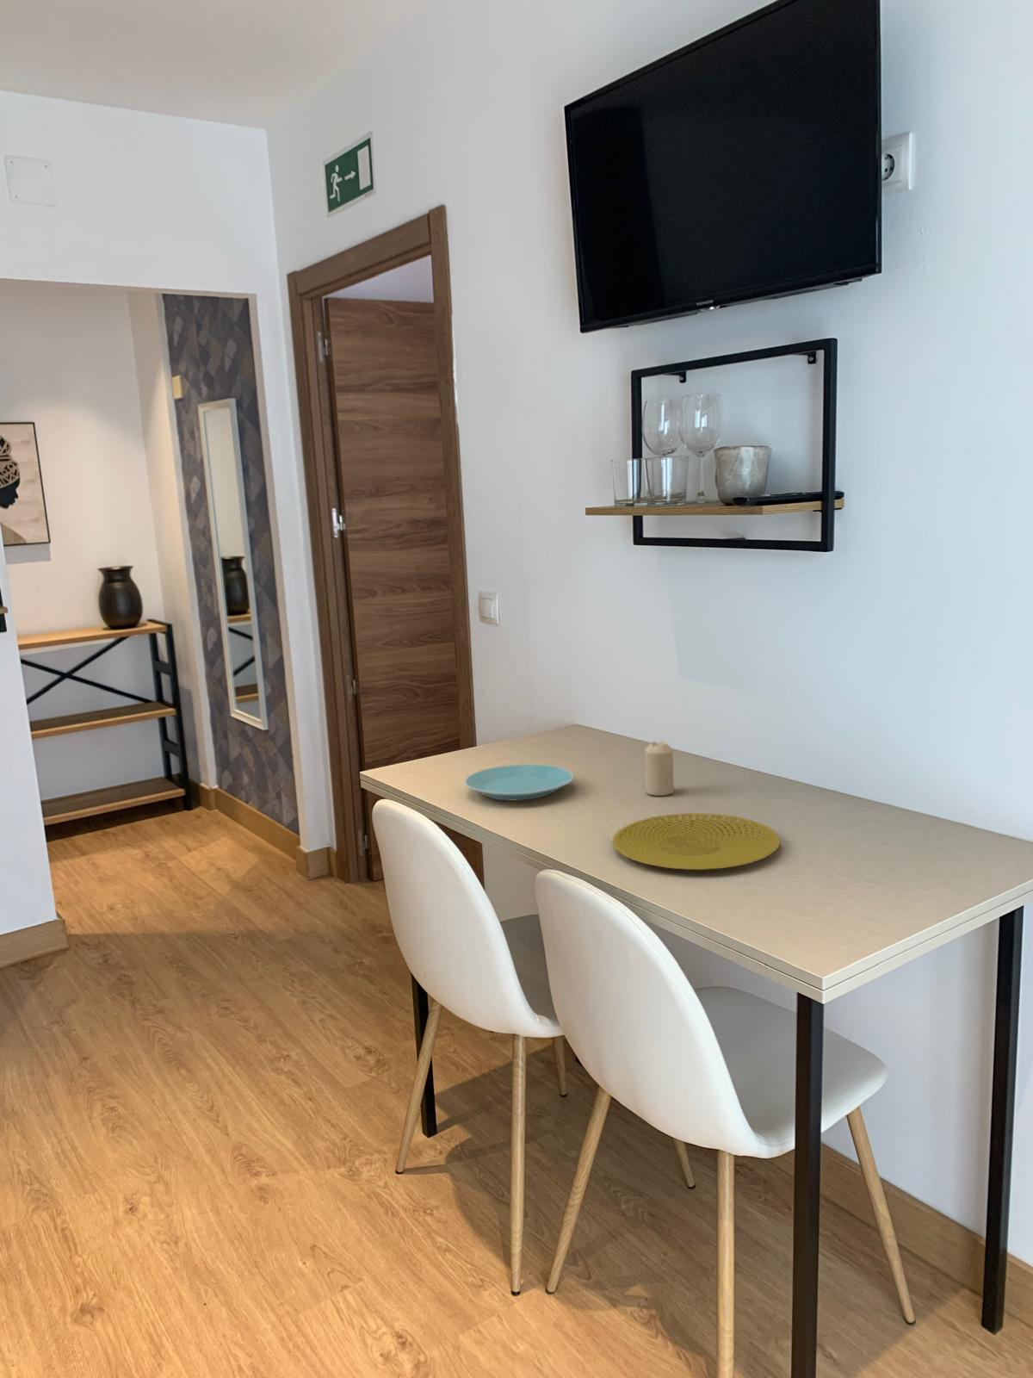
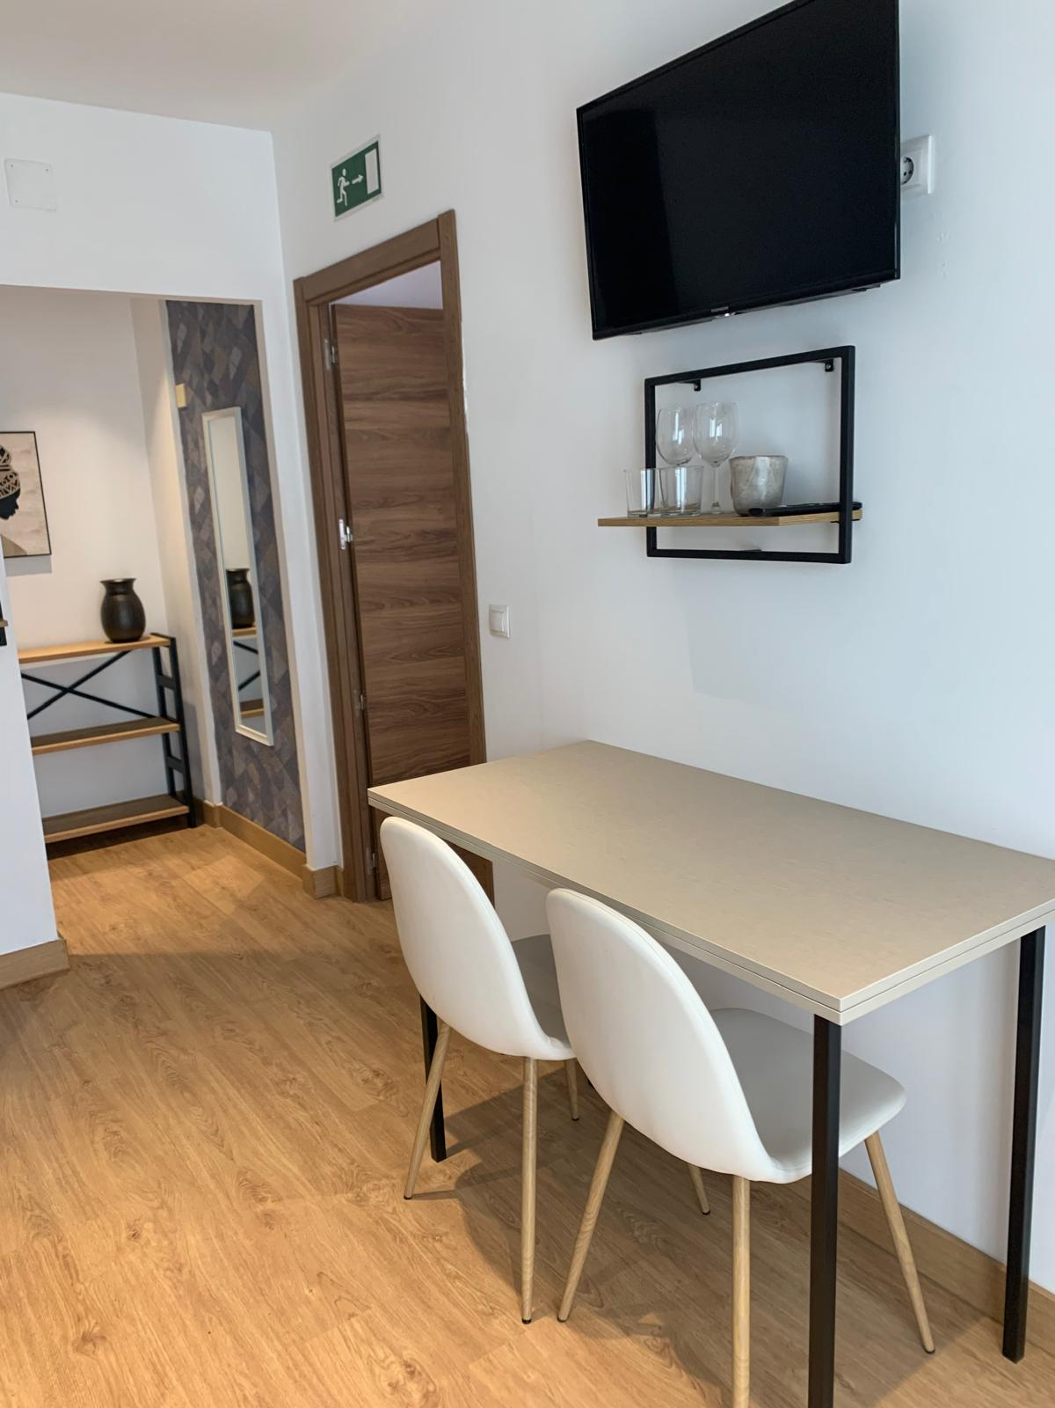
- candle (659, 767)
- plate (694, 841)
- plate (519, 783)
